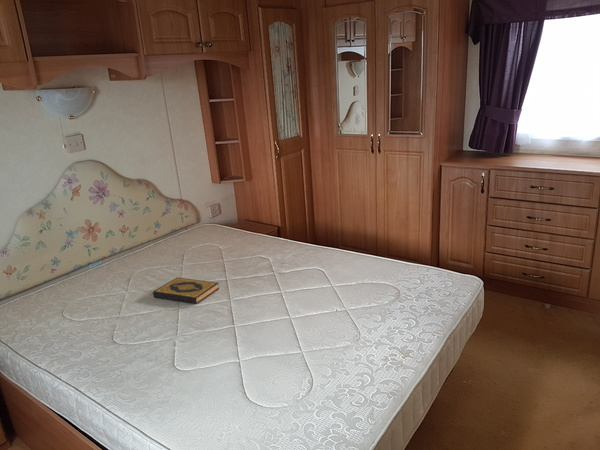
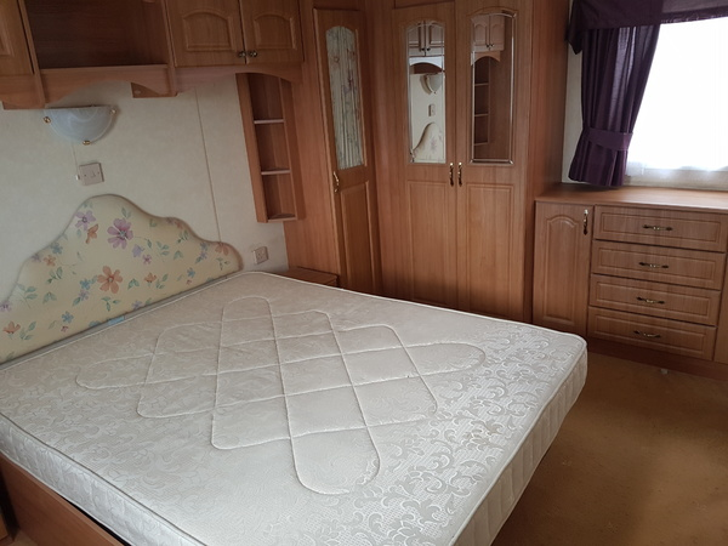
- hardback book (186, 290)
